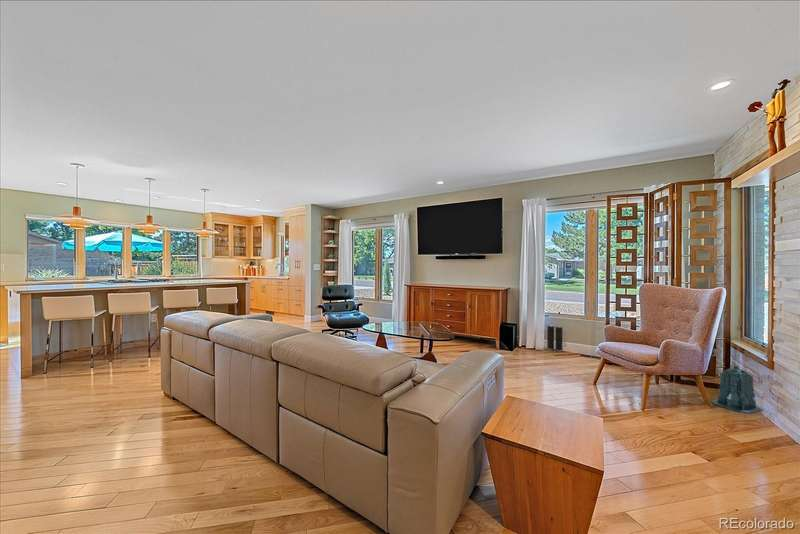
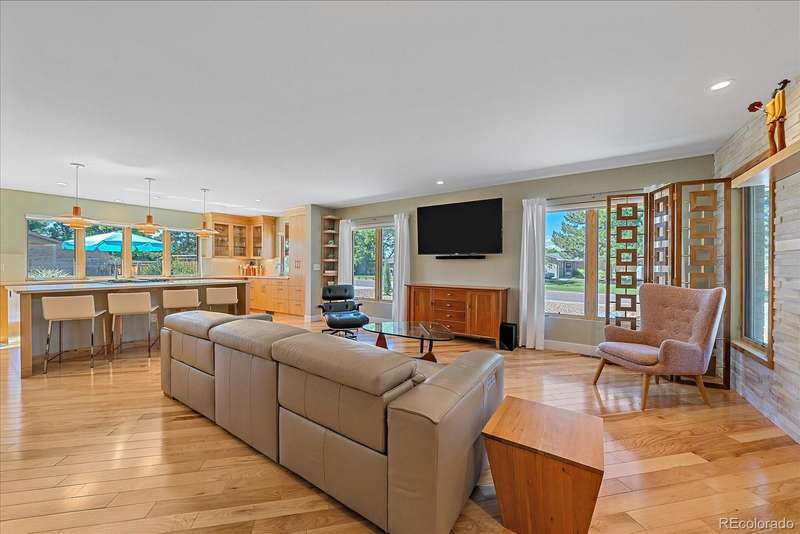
- lantern (736, 386)
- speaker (555, 337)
